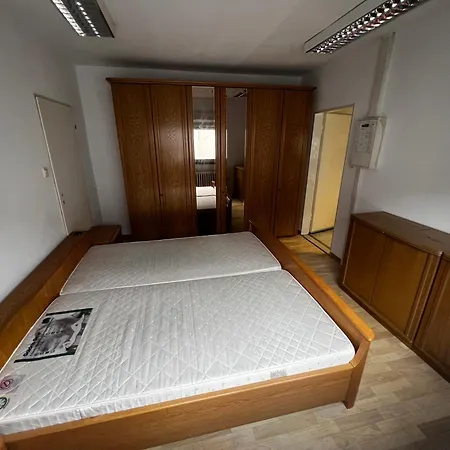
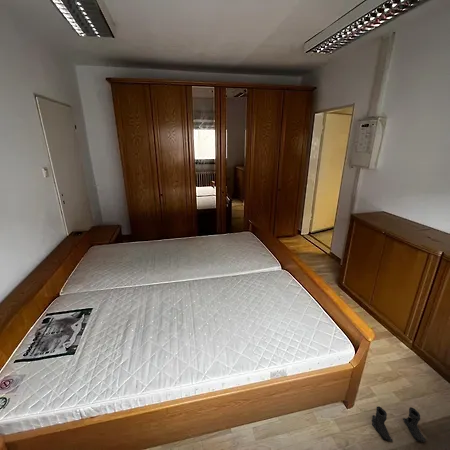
+ boots (403, 419)
